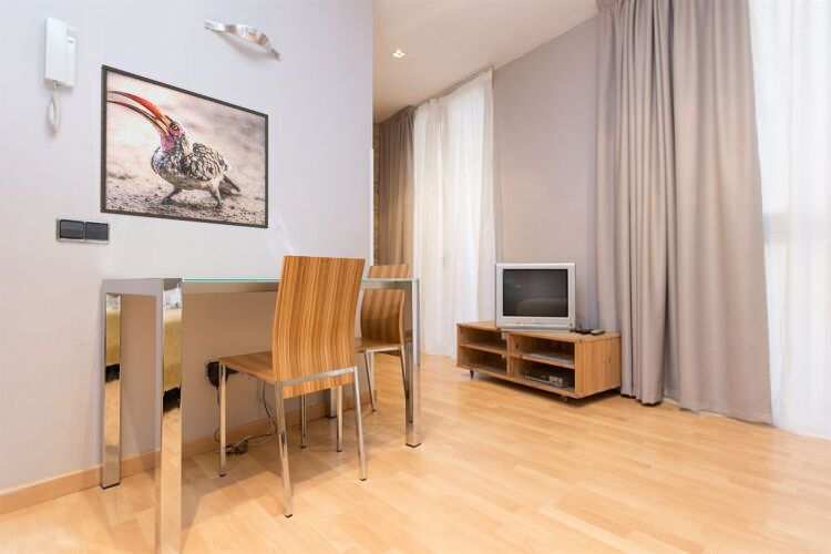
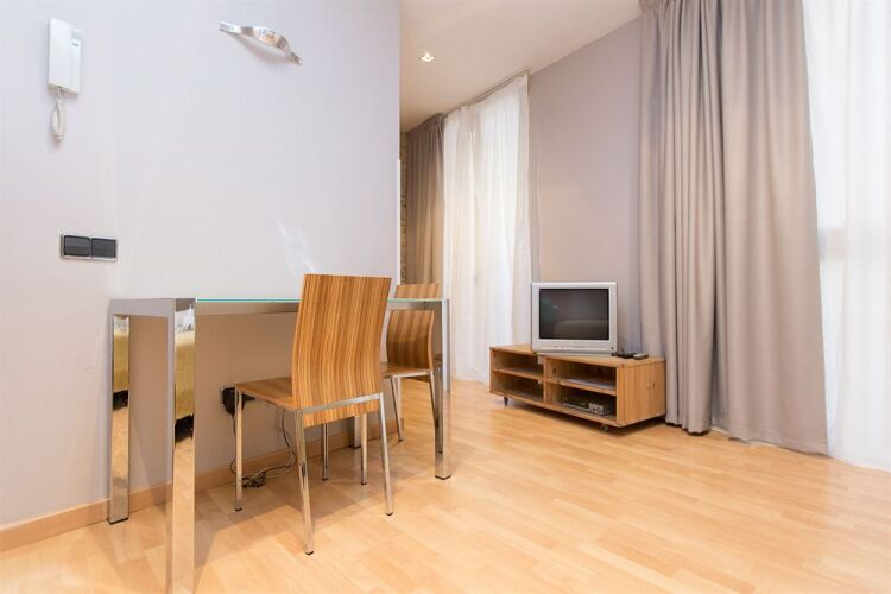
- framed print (195, 157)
